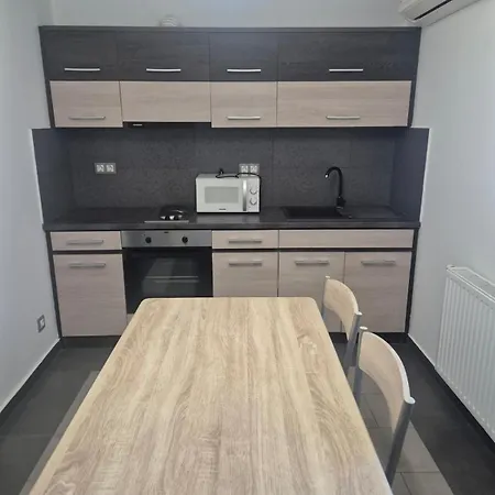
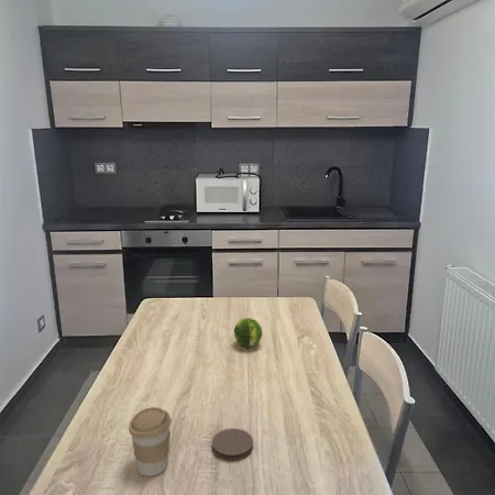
+ coffee cup (151, 440)
+ fruit (248, 332)
+ coaster (232, 443)
